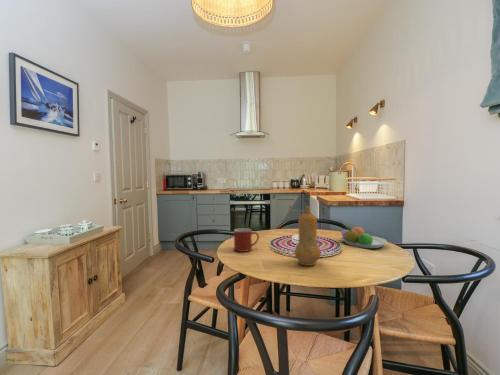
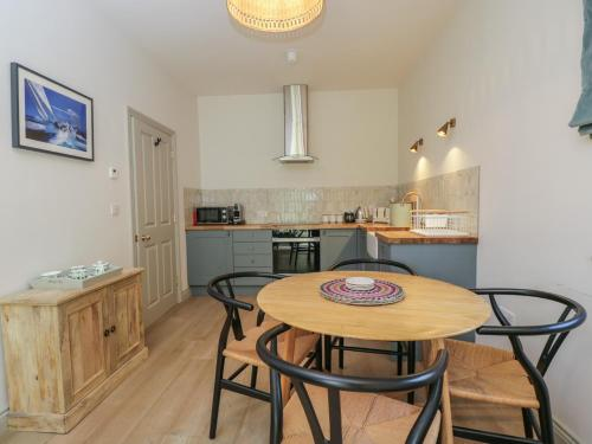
- pepper mill (304, 234)
- fruit bowl (362, 235)
- mug (246, 239)
